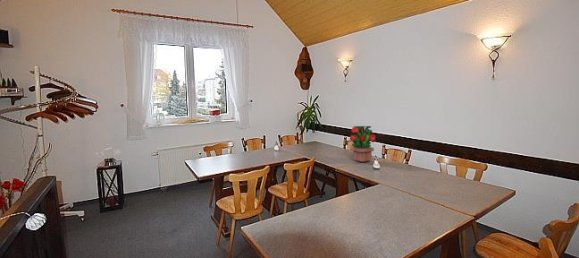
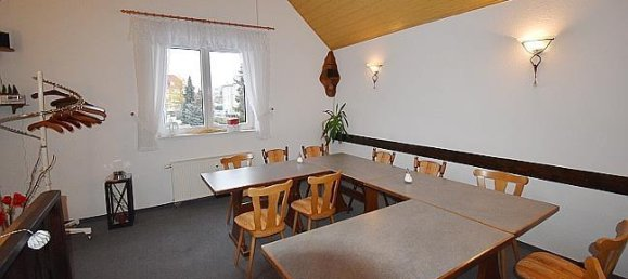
- potted plant (362, 143)
